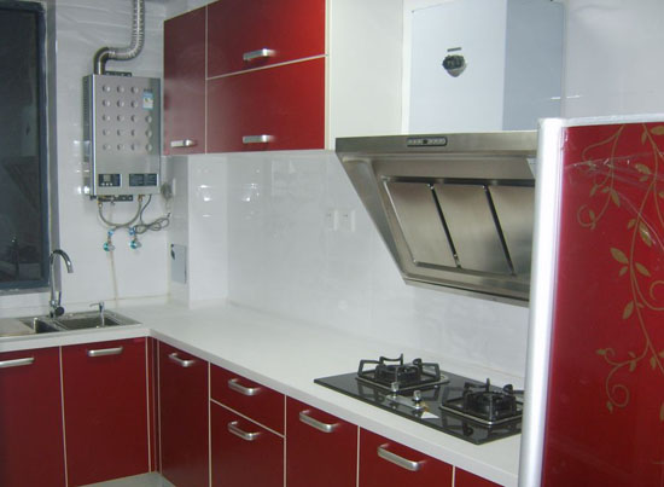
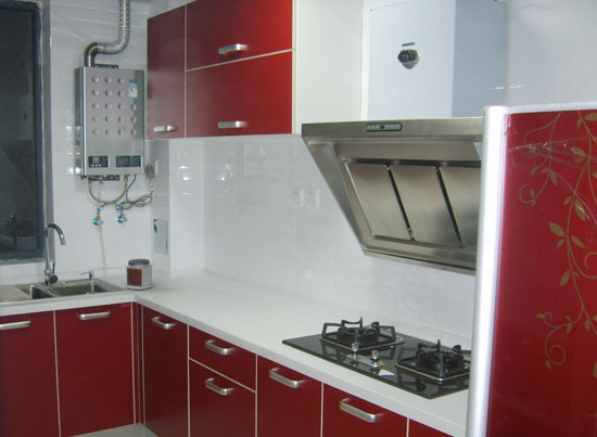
+ jar (139, 273)
